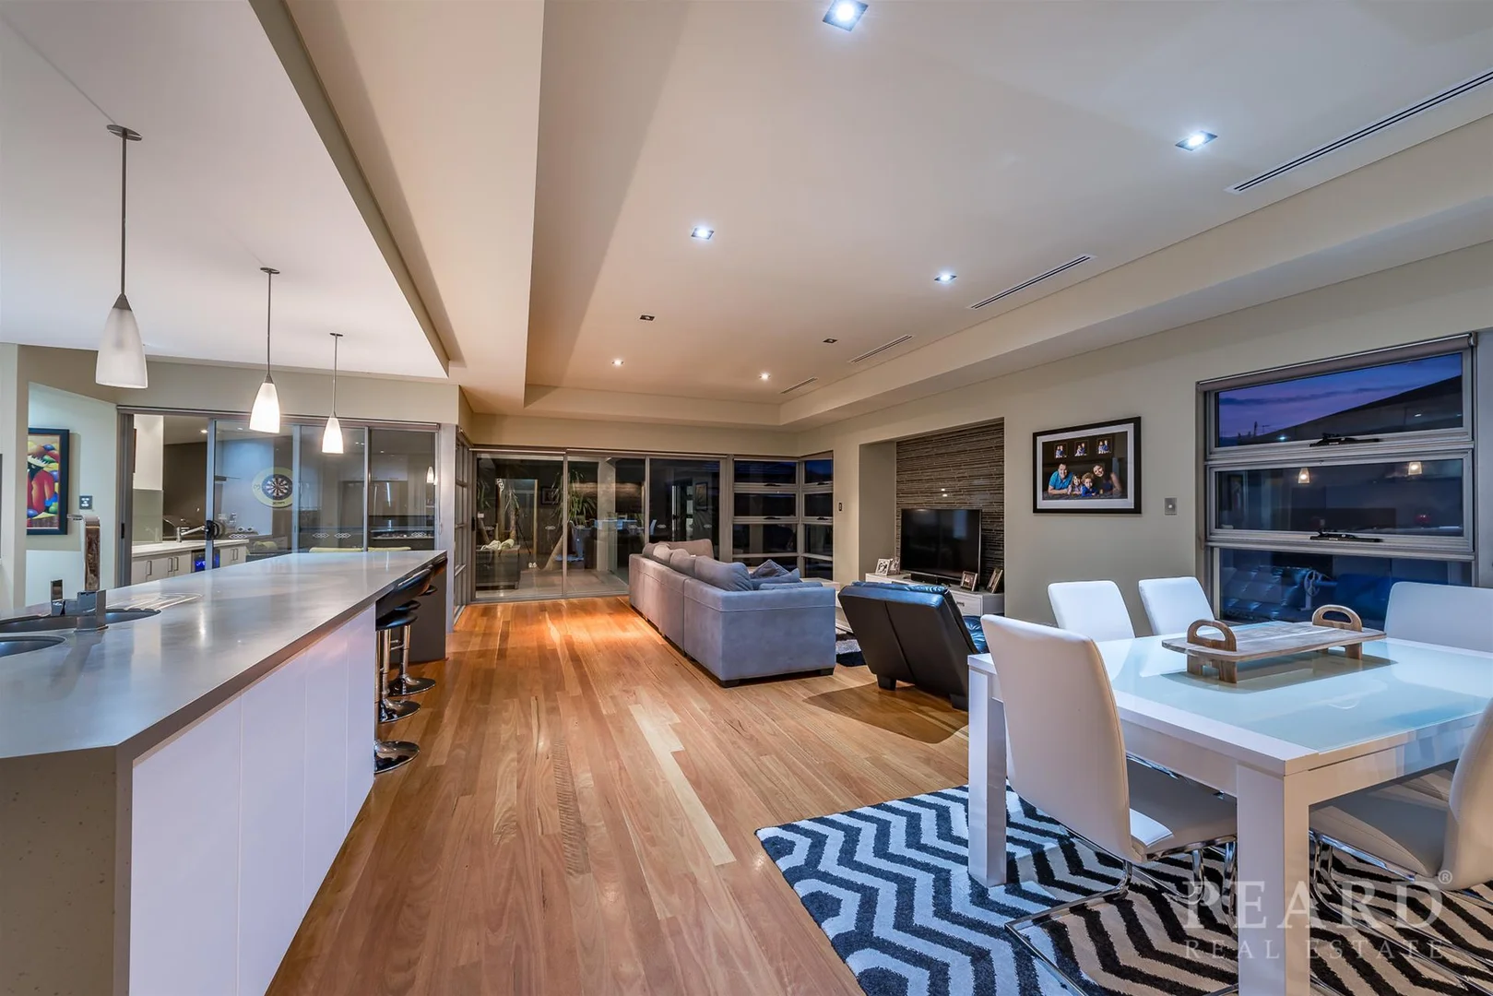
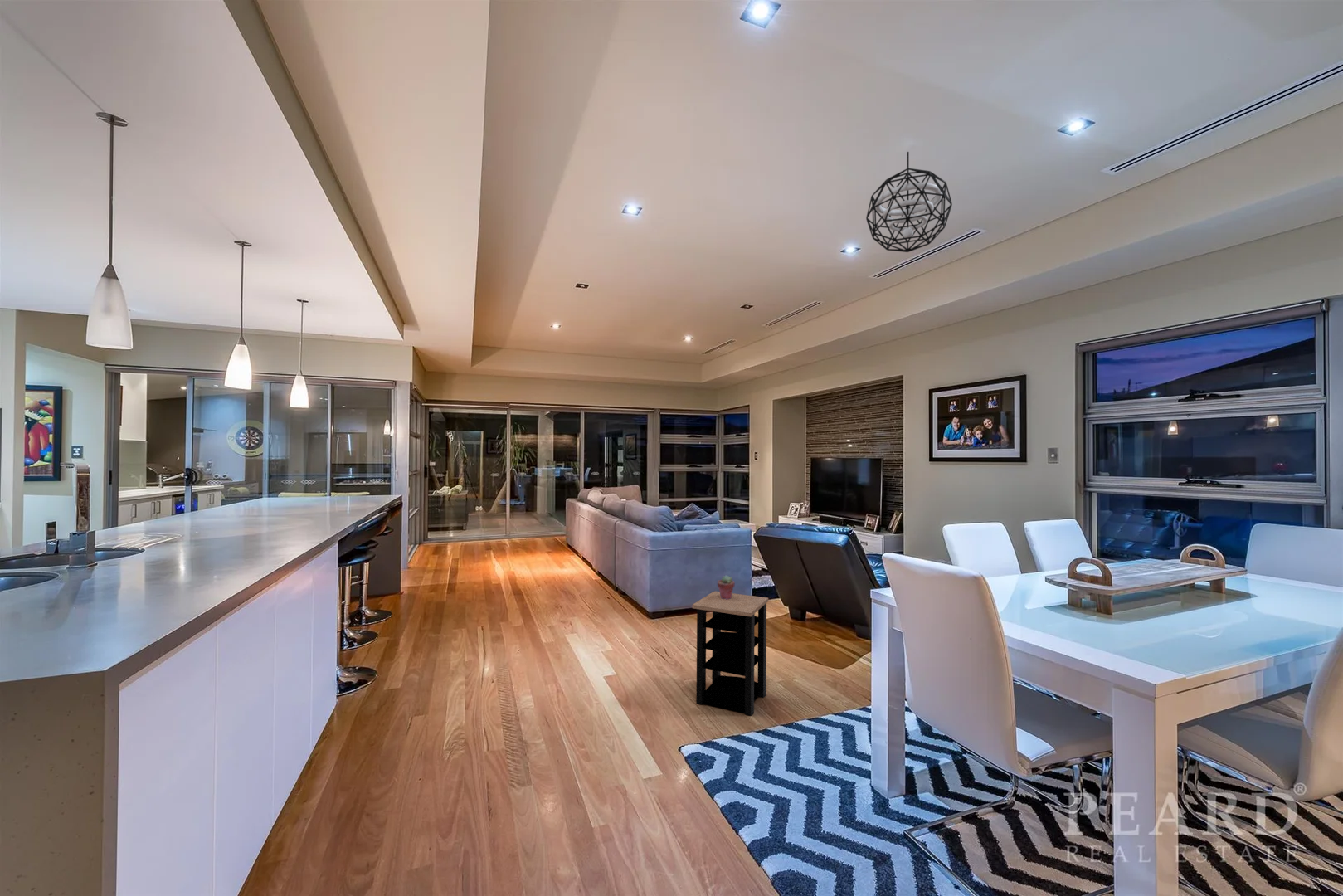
+ potted succulent (726, 586)
+ pendant light (907, 201)
+ side table (731, 650)
